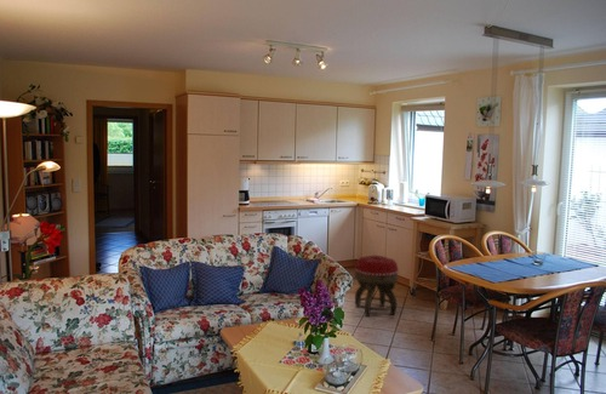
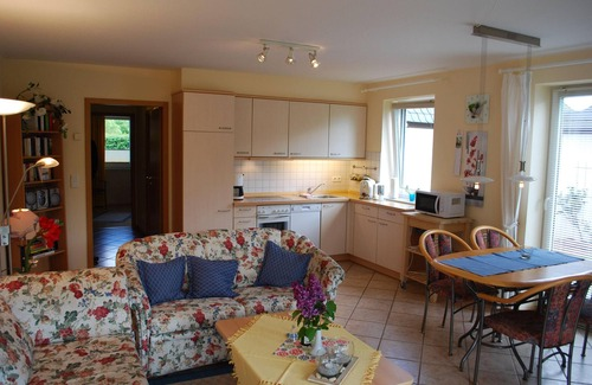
- footstool (376, 284)
